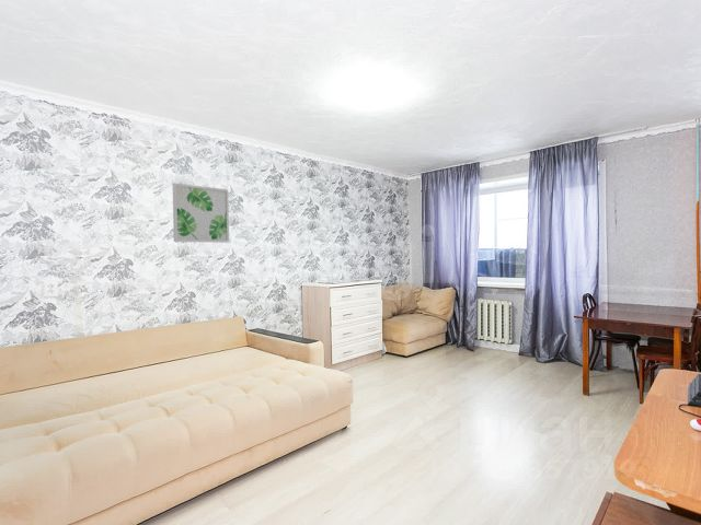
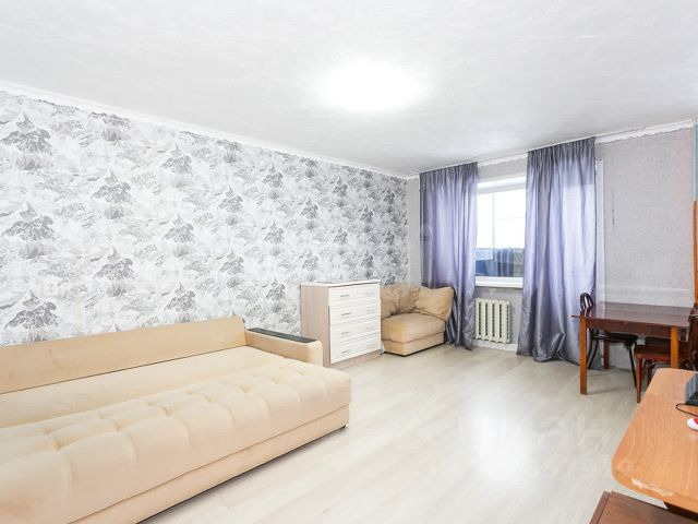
- wall art (202, 214)
